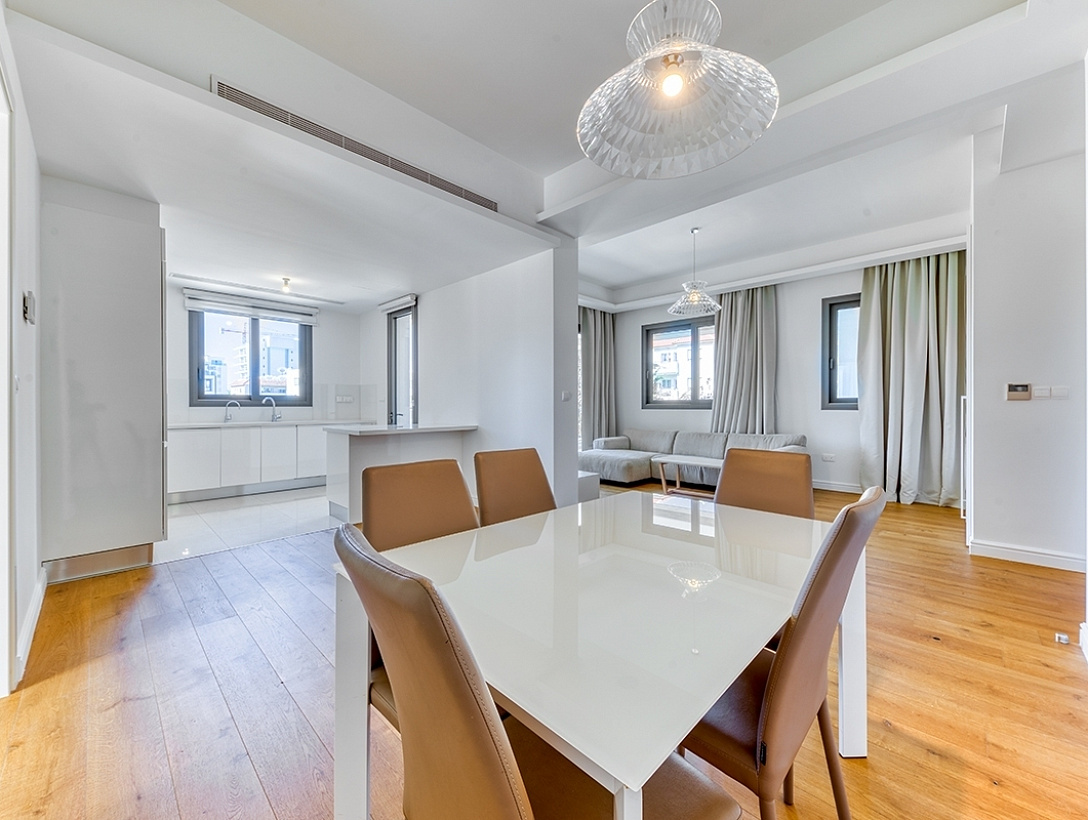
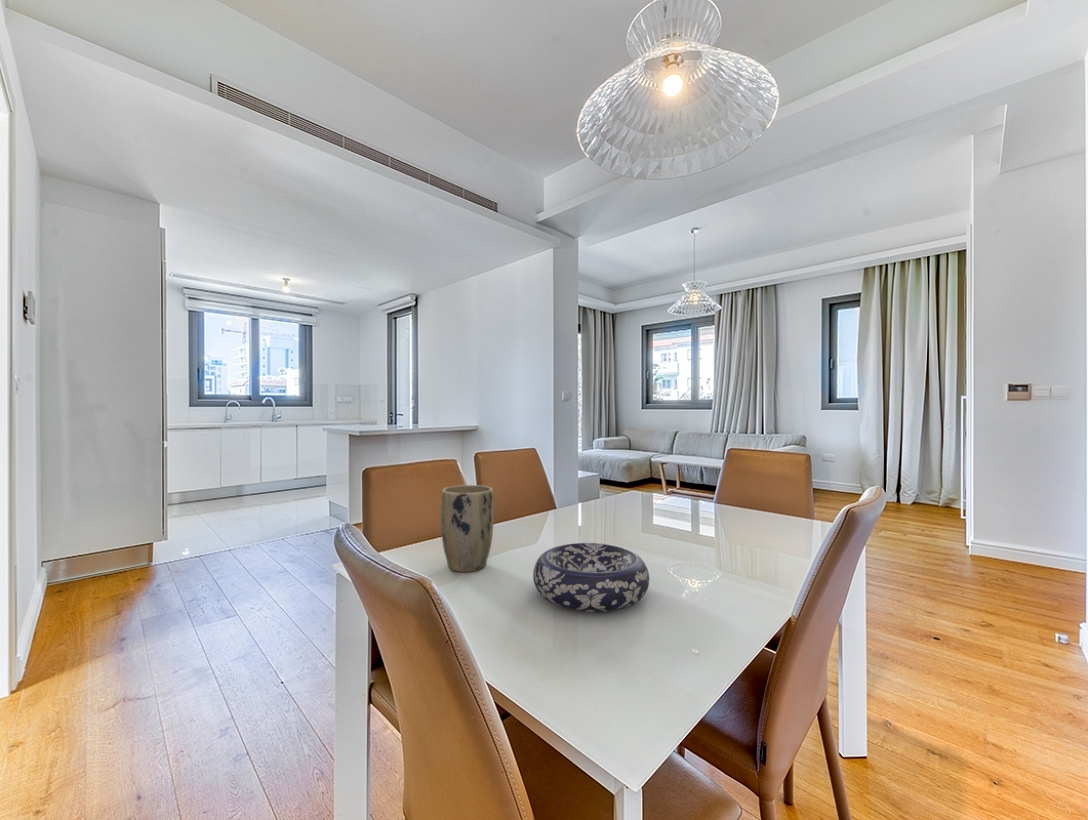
+ decorative bowl (590, 575)
+ plant pot (467, 527)
